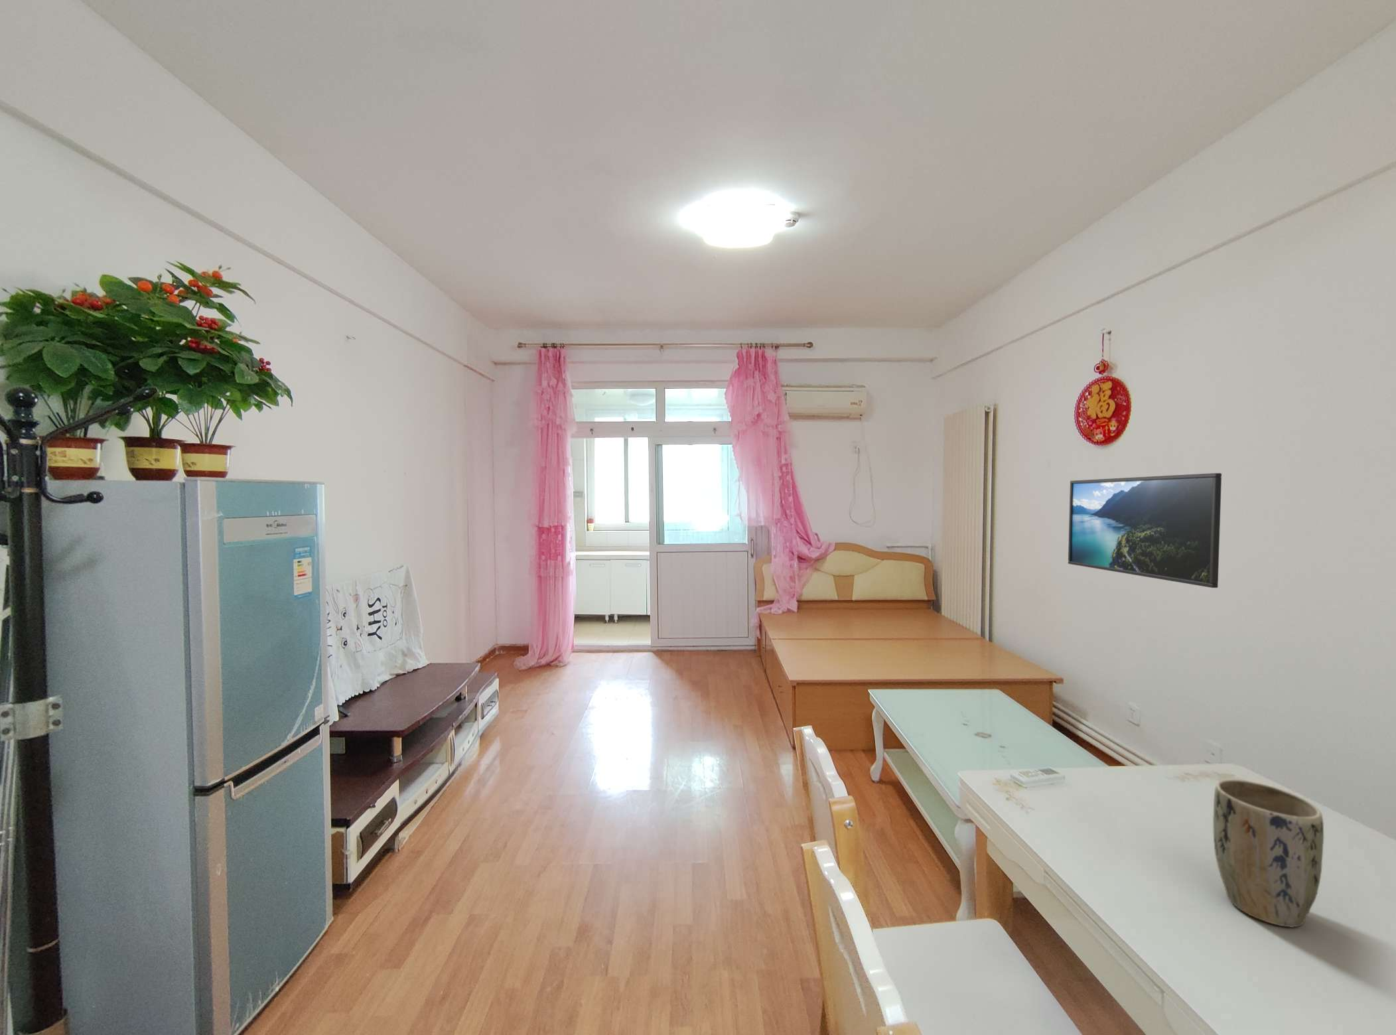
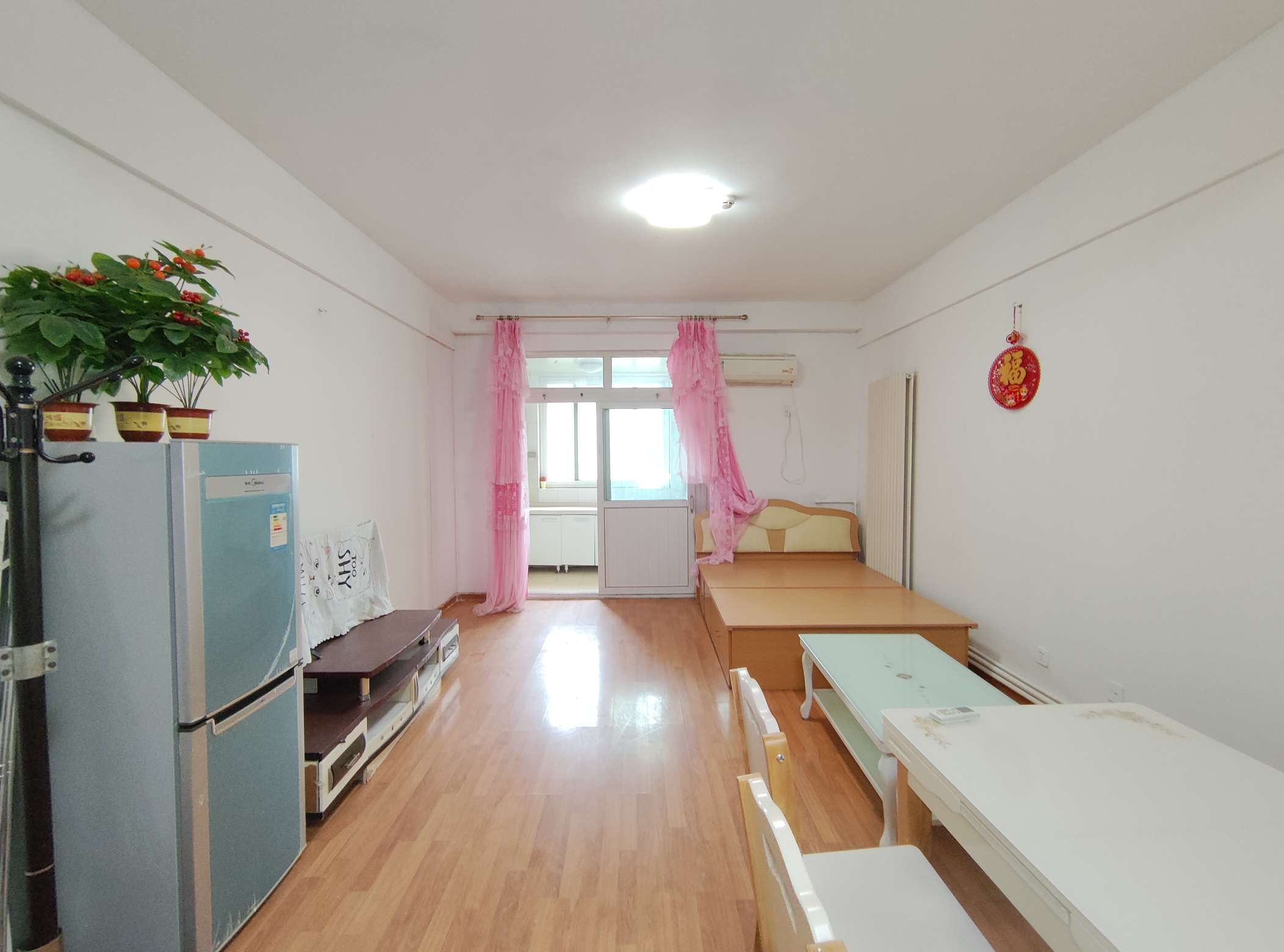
- plant pot (1264, 852)
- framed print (1132, 525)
